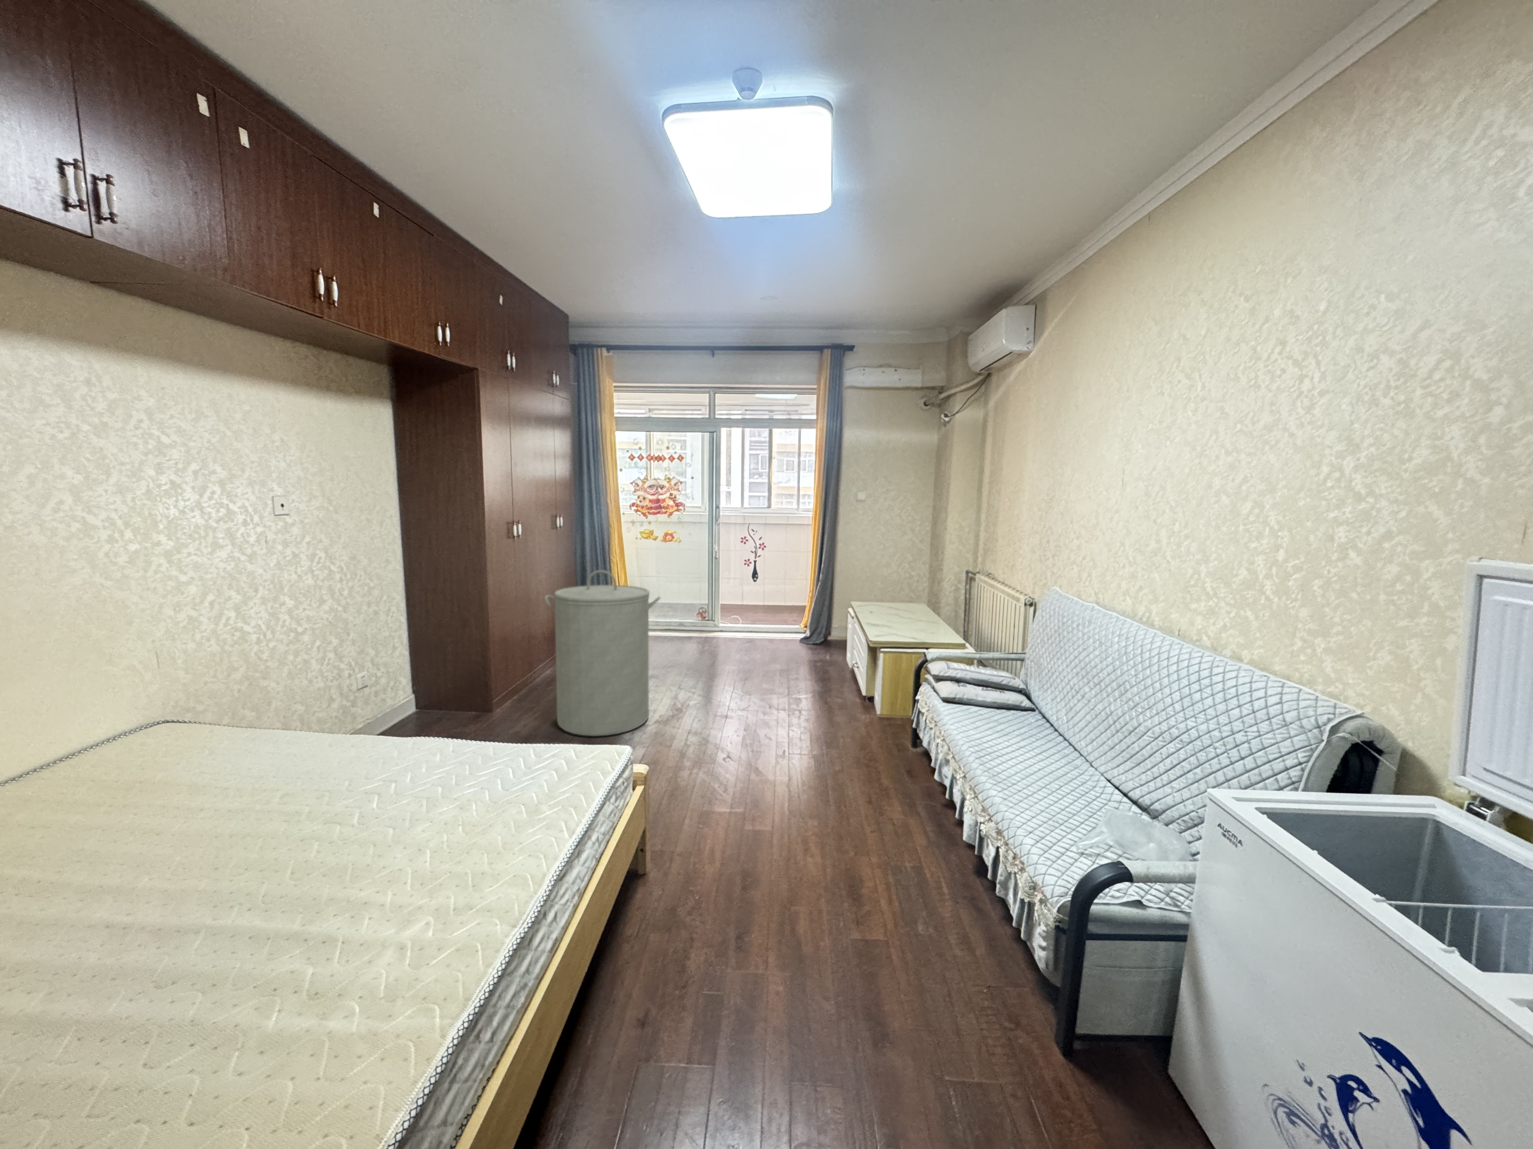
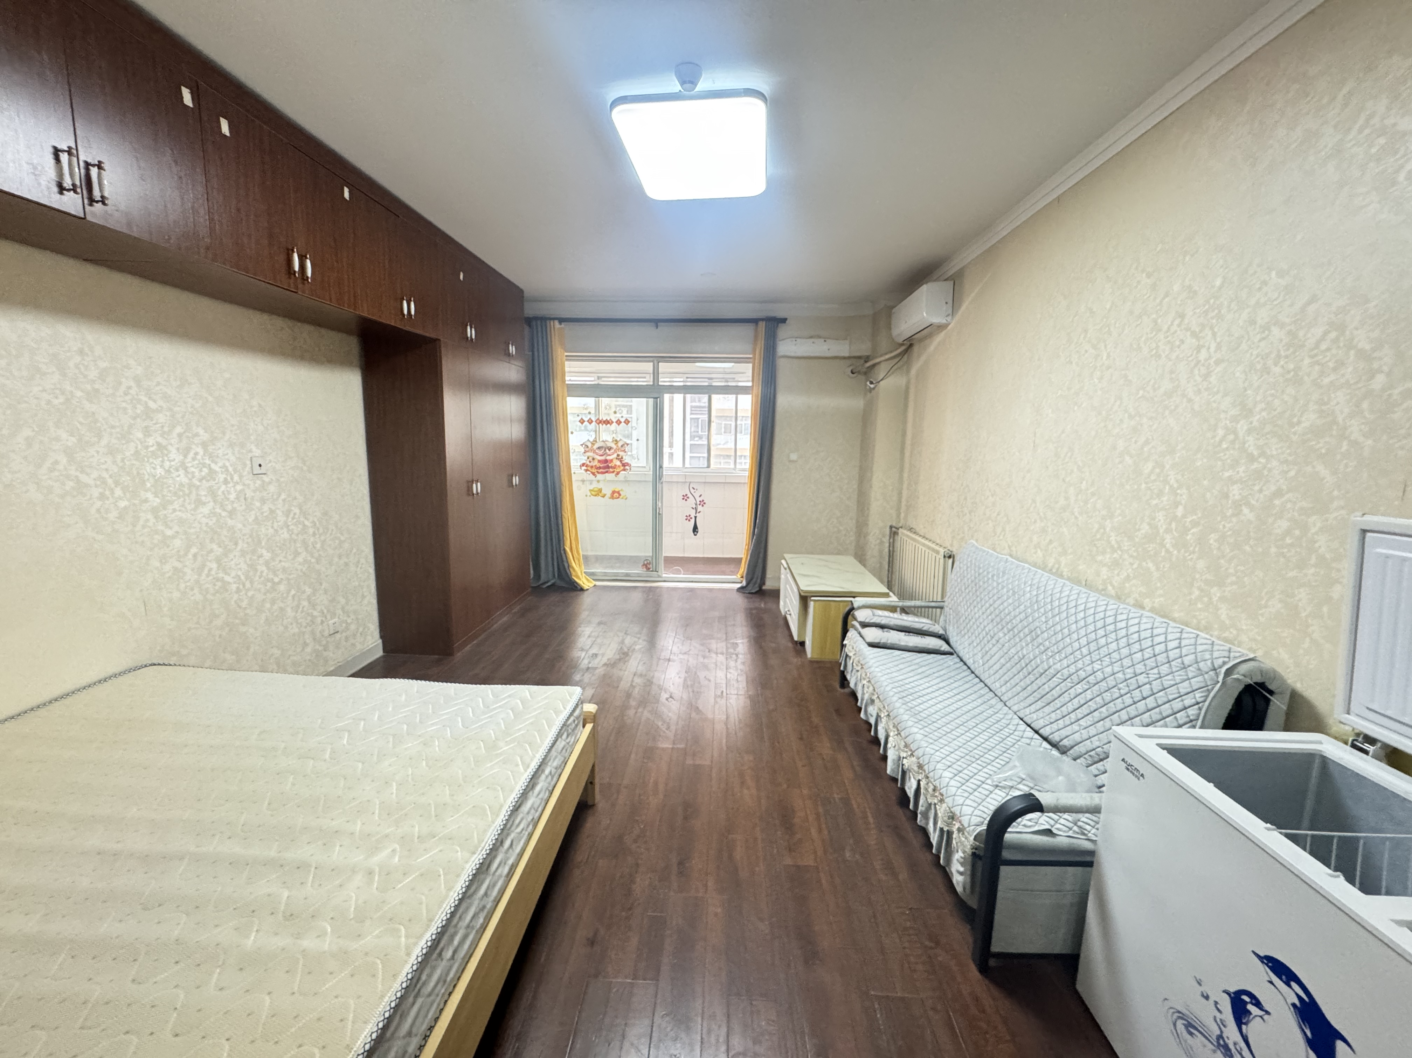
- laundry hamper (604, 646)
